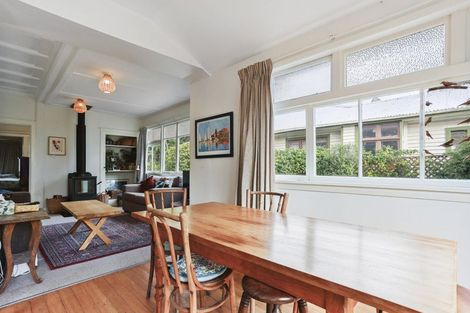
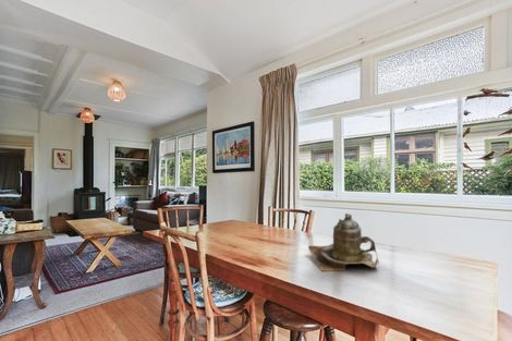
+ teapot (341, 236)
